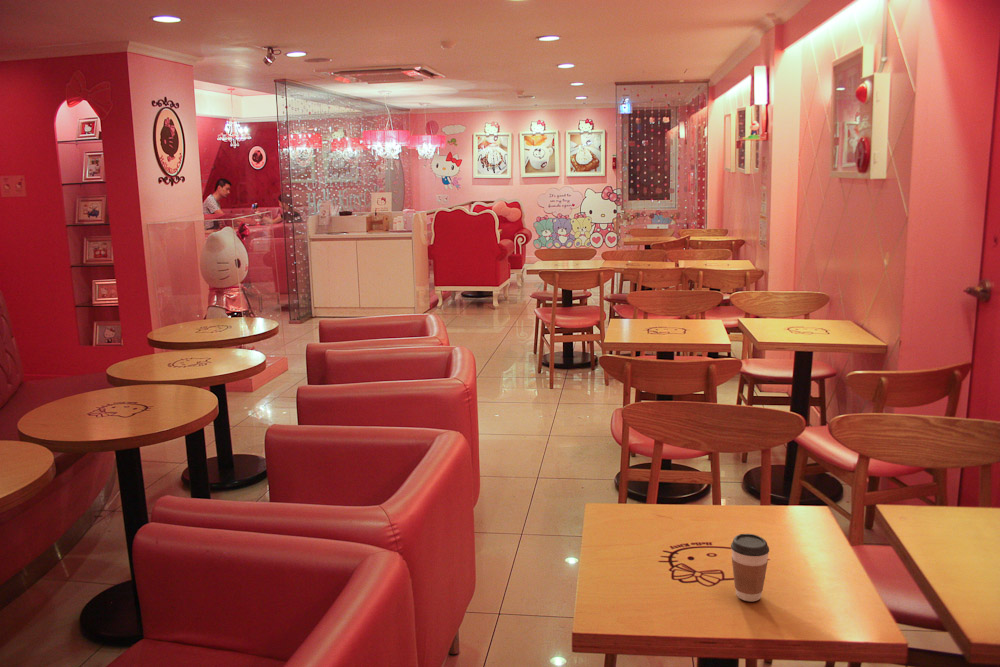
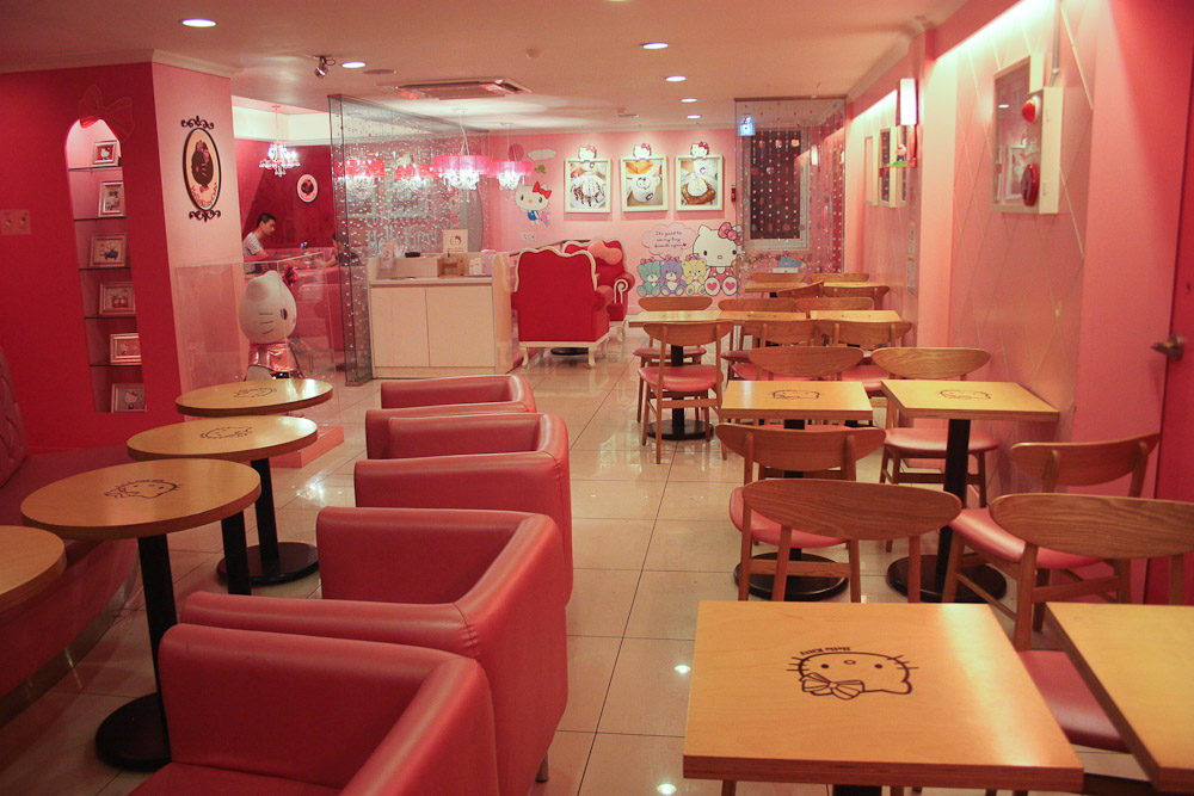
- coffee cup (749, 568)
